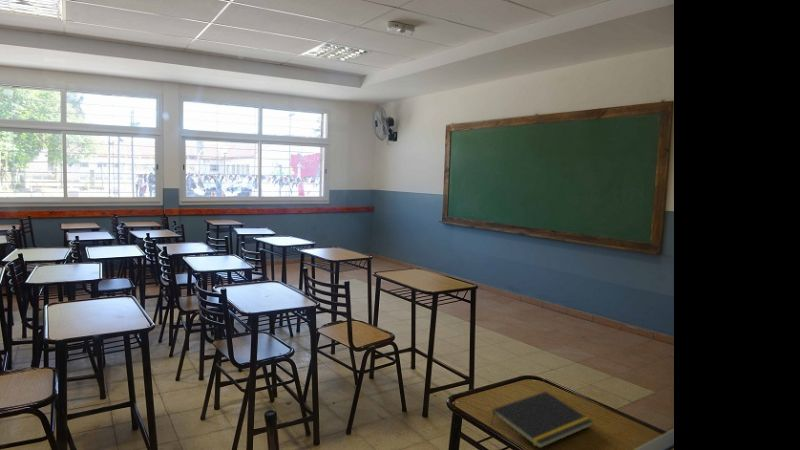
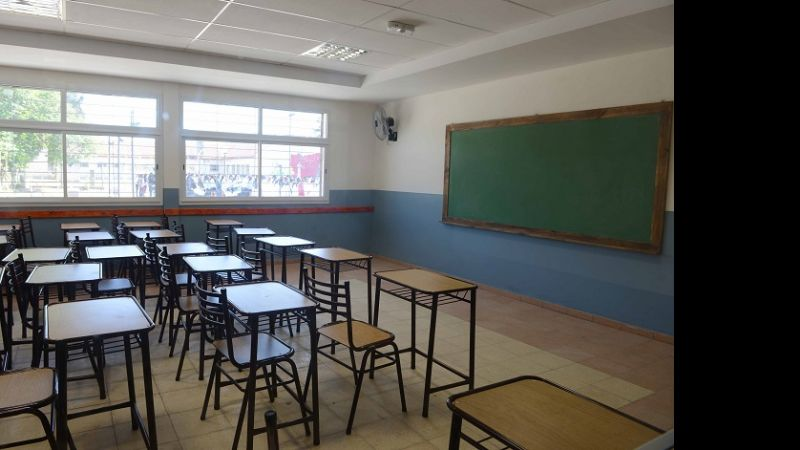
- notepad (542, 417)
